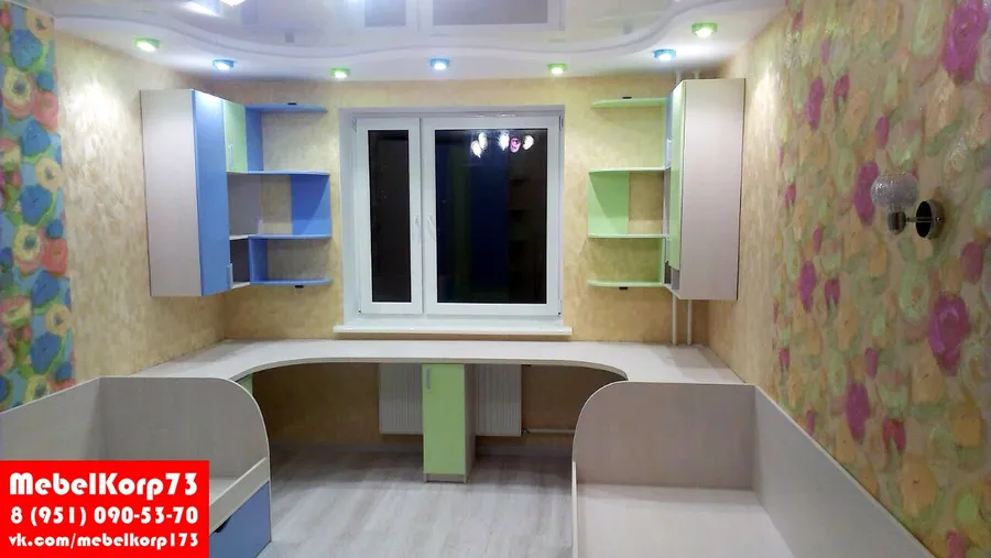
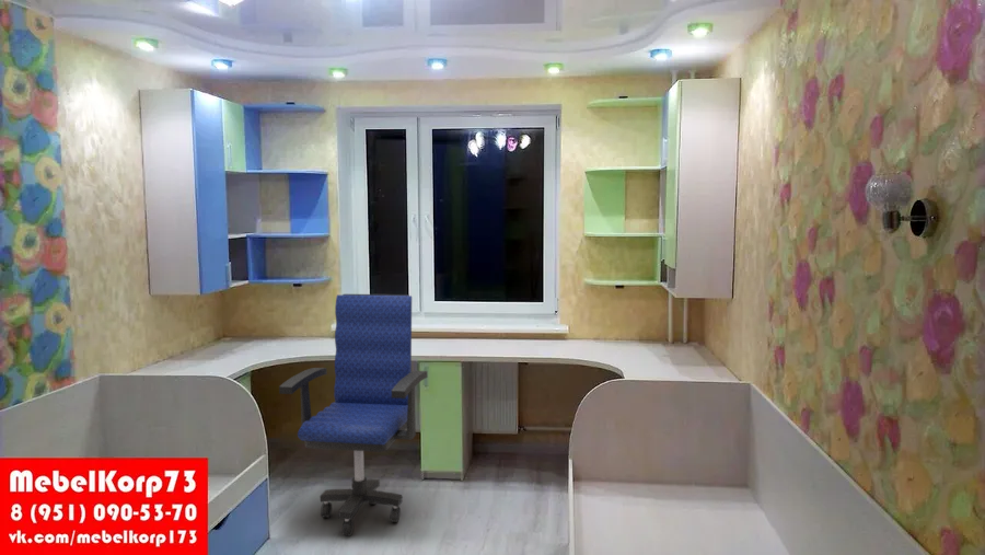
+ office chair (361, 408)
